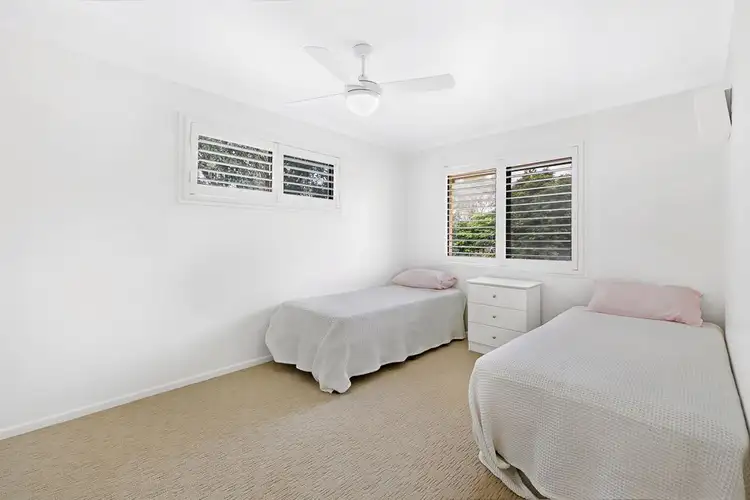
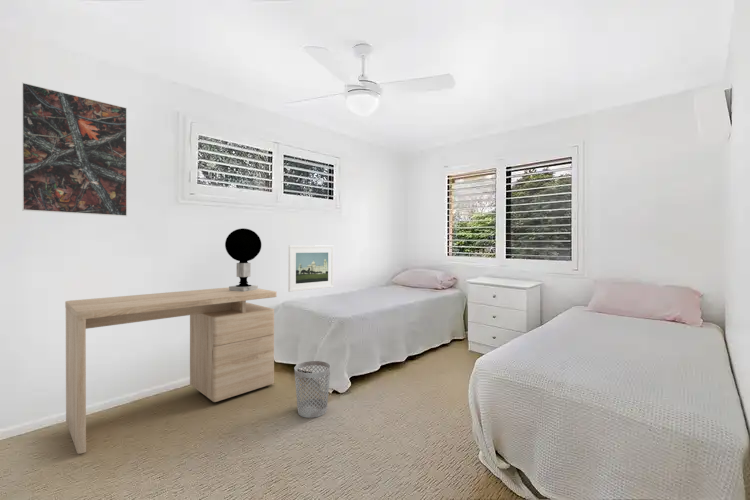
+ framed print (78, 155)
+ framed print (312, 267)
+ table lamp (243, 258)
+ desk (190, 349)
+ wastebasket (312, 389)
